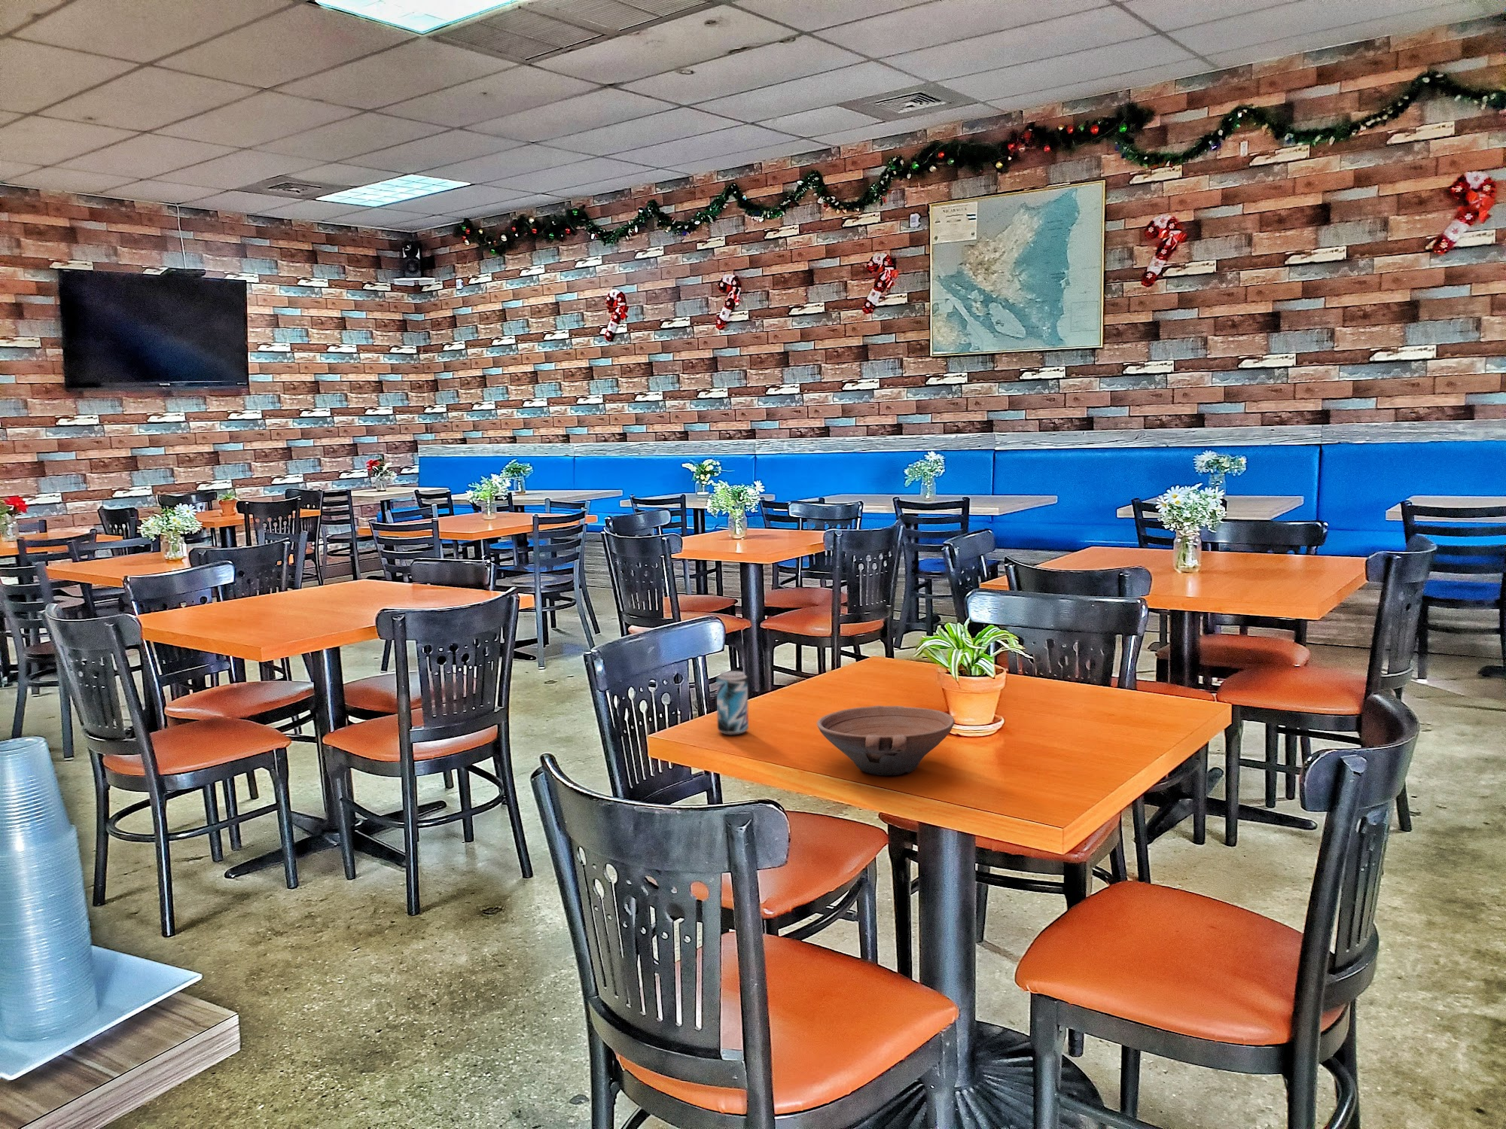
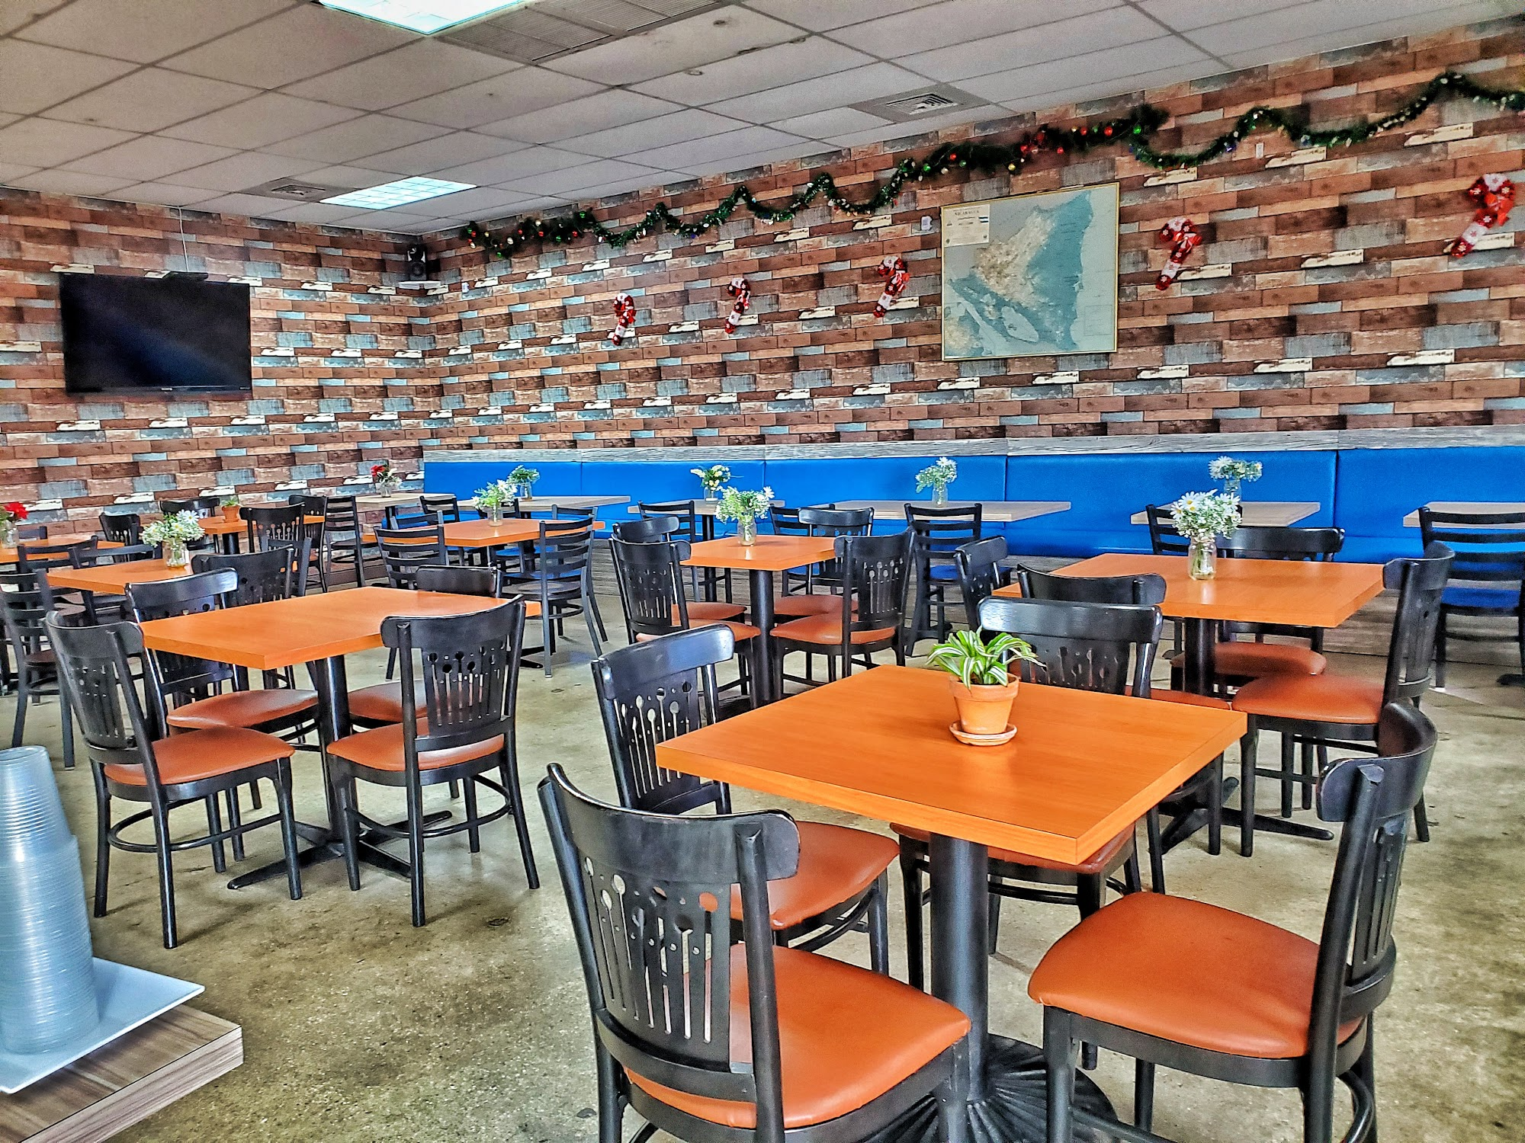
- beer can (732, 702)
- bowl (886, 742)
